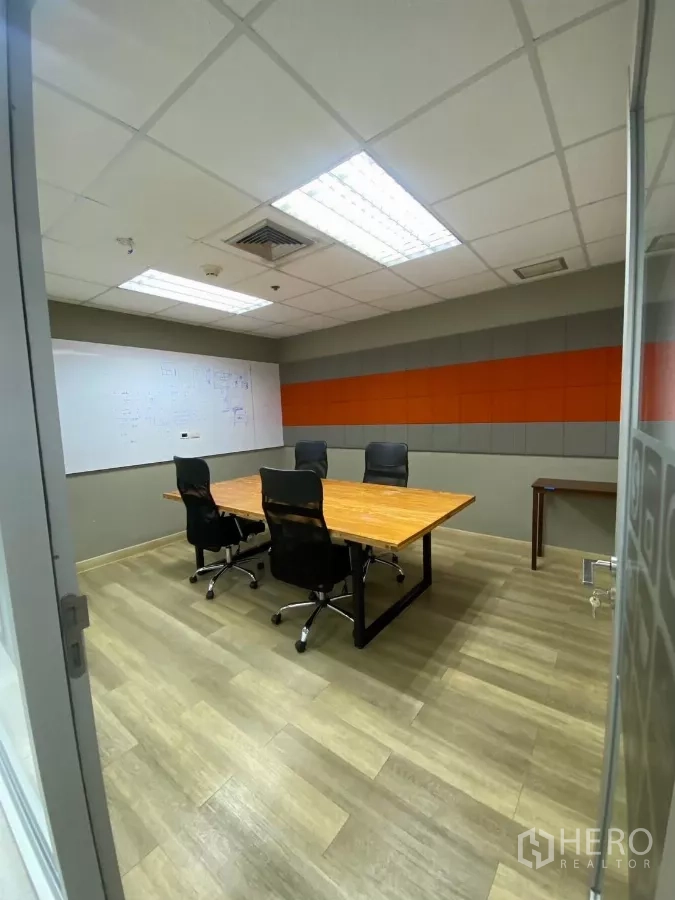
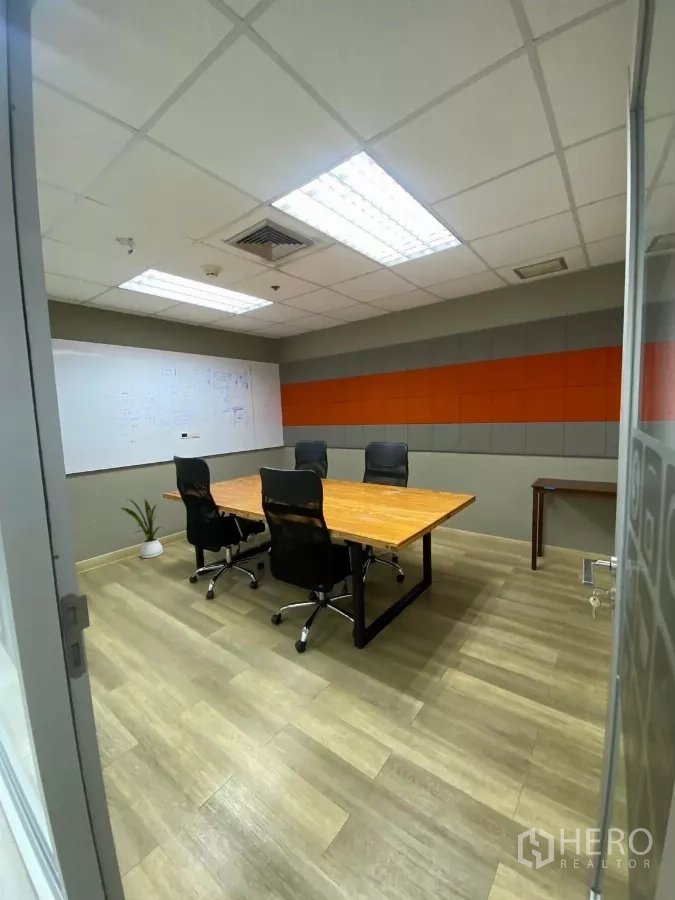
+ house plant (146, 525)
